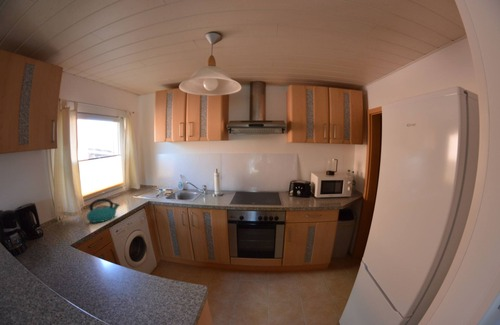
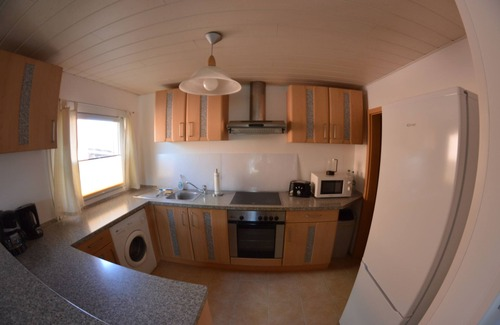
- kettle (103, 208)
